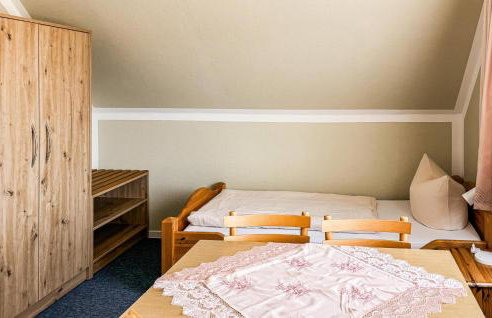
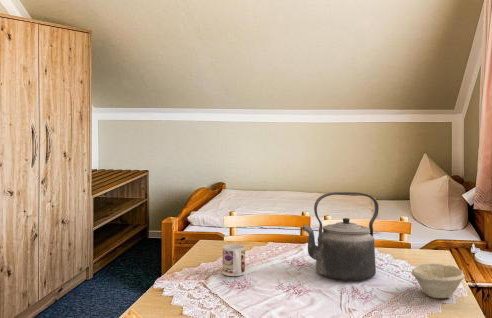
+ bowl (437, 282)
+ kettle (340, 232)
+ mug (234, 261)
